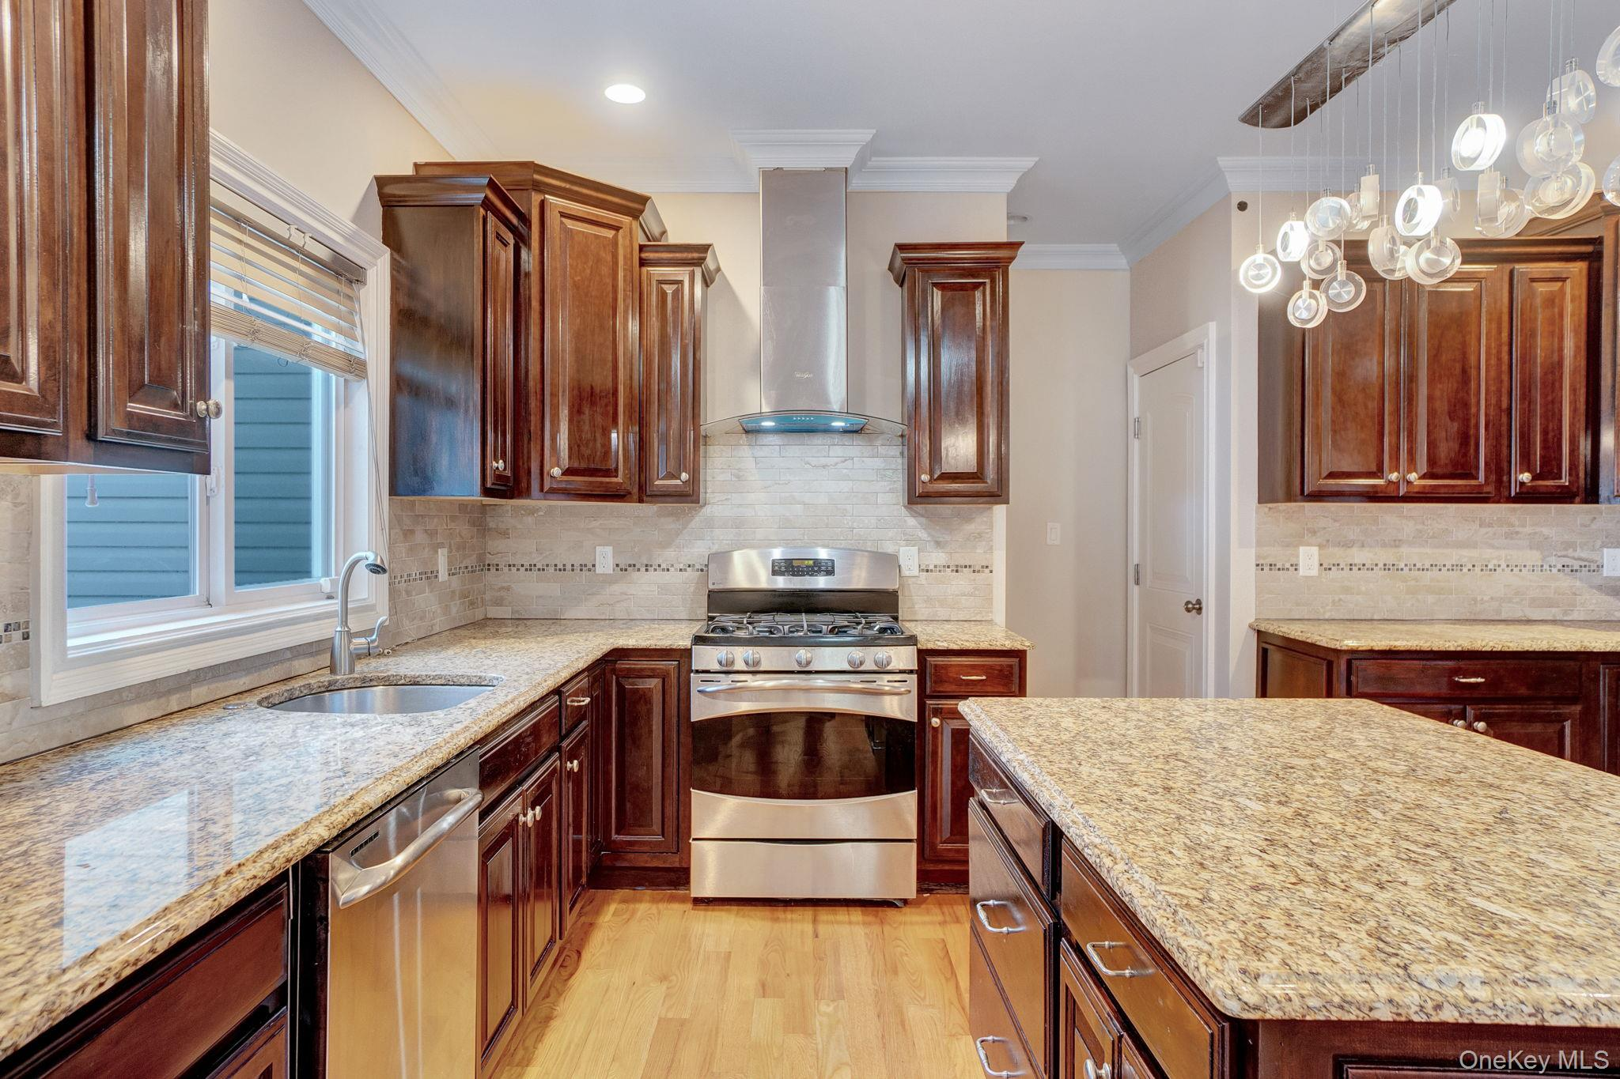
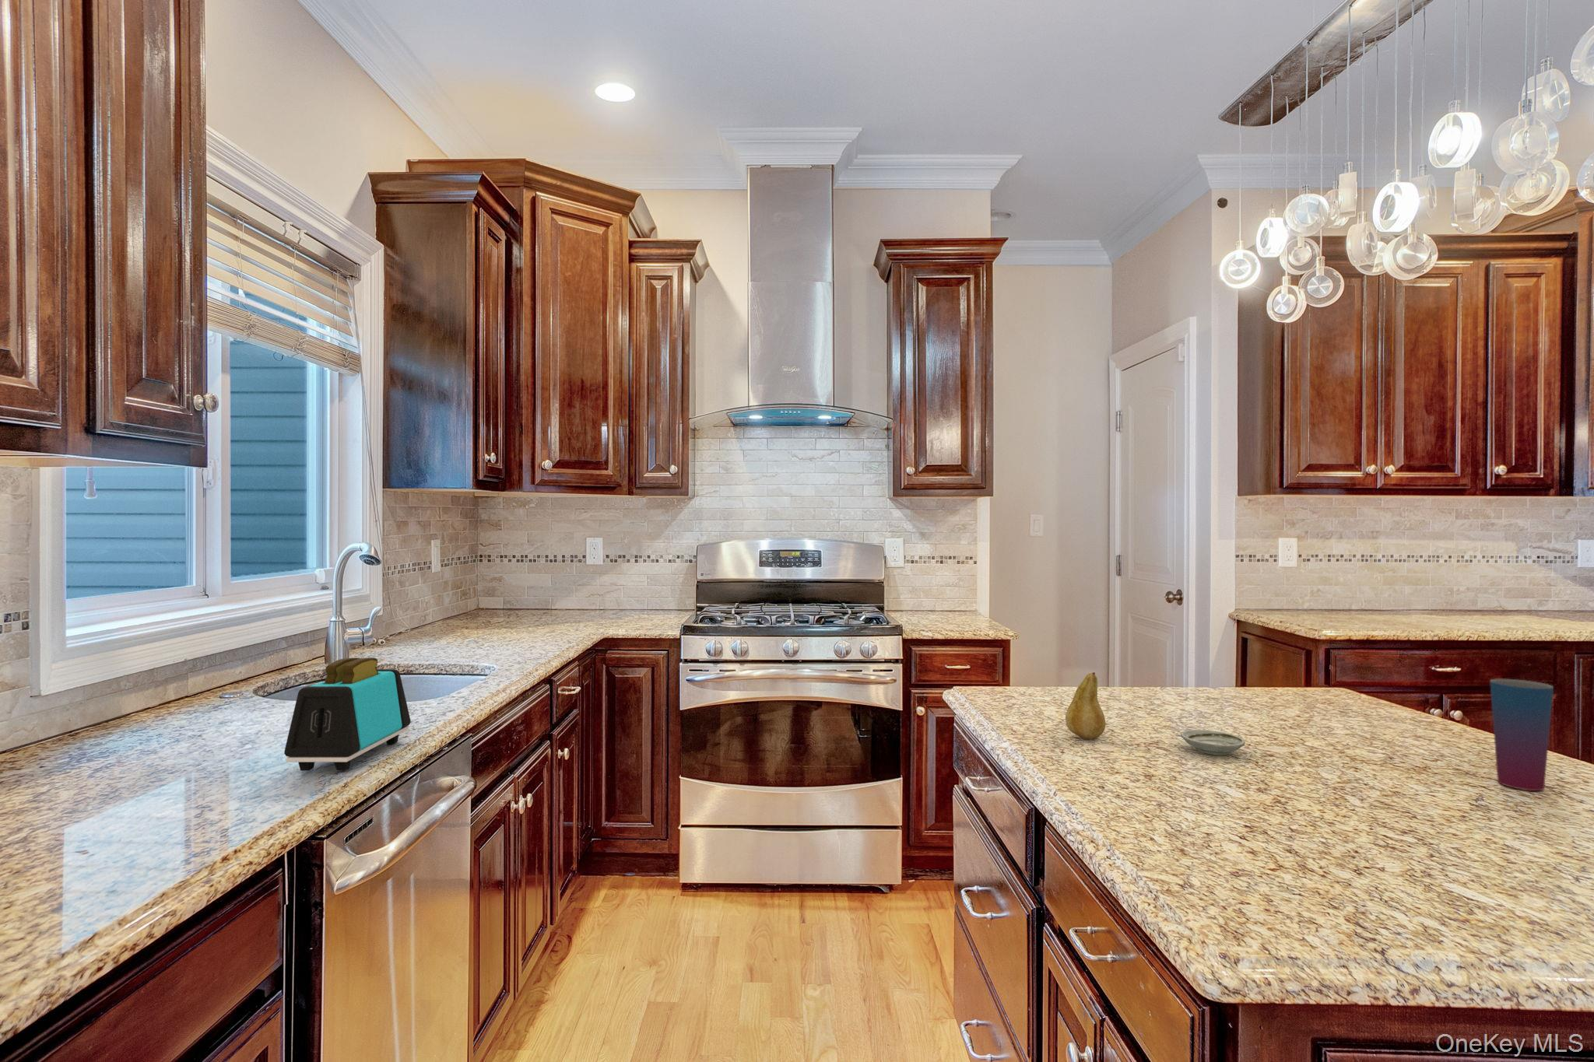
+ toaster (352, 708)
+ fruit (1084, 703)
+ cup (1521, 734)
+ saucer (1212, 743)
